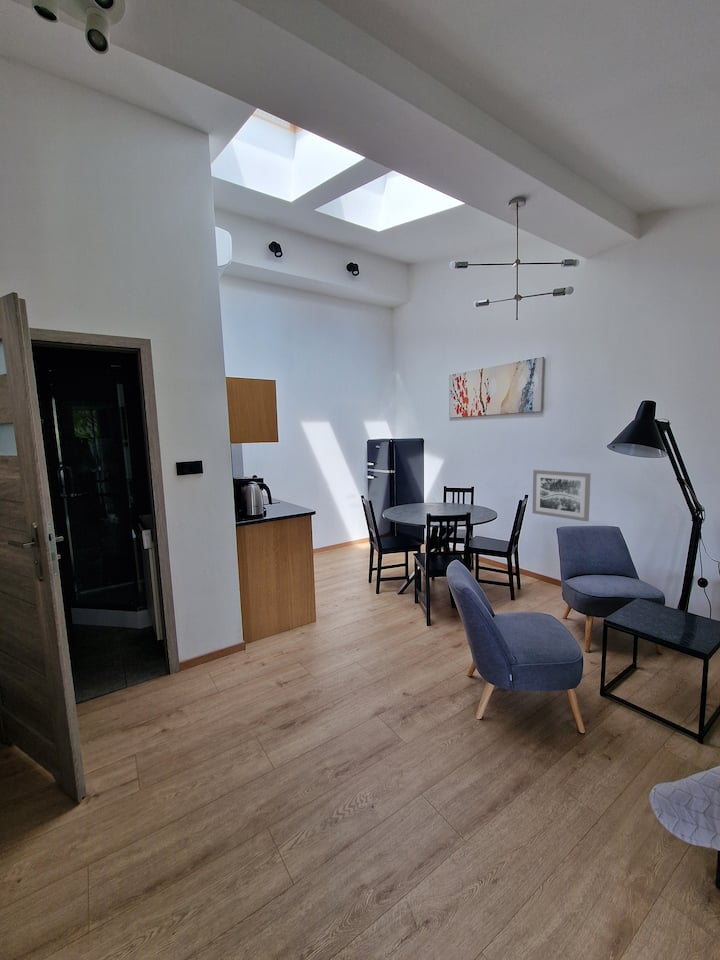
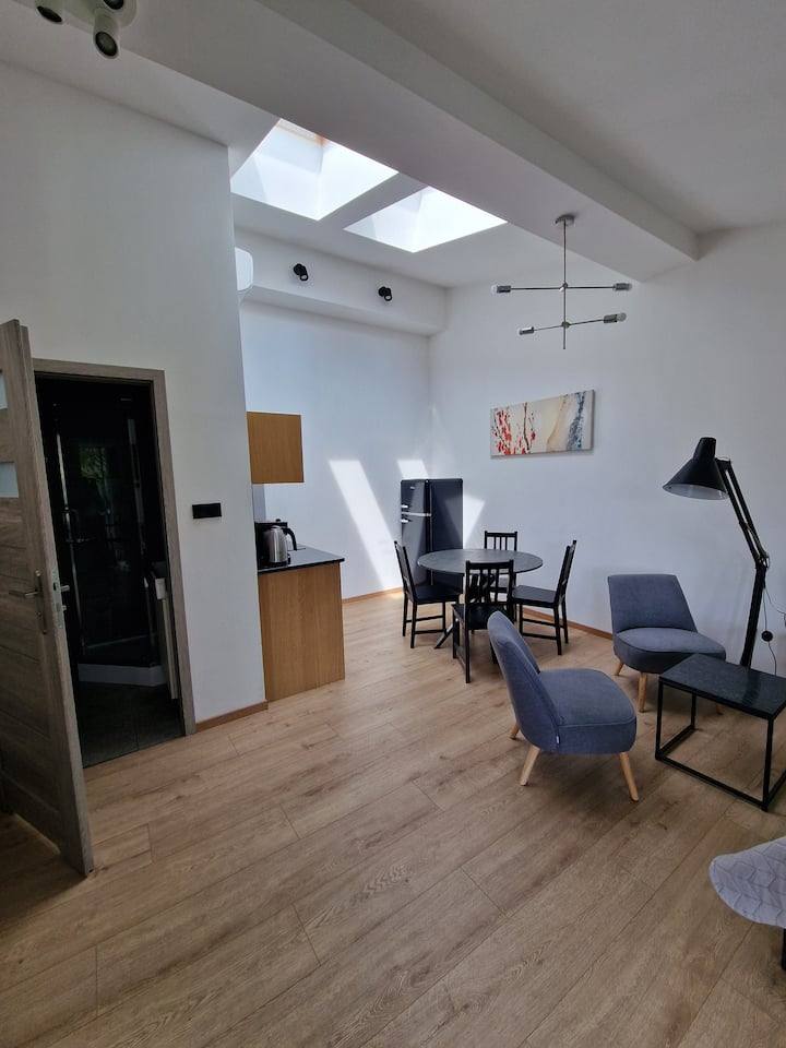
- wall art (559, 494)
